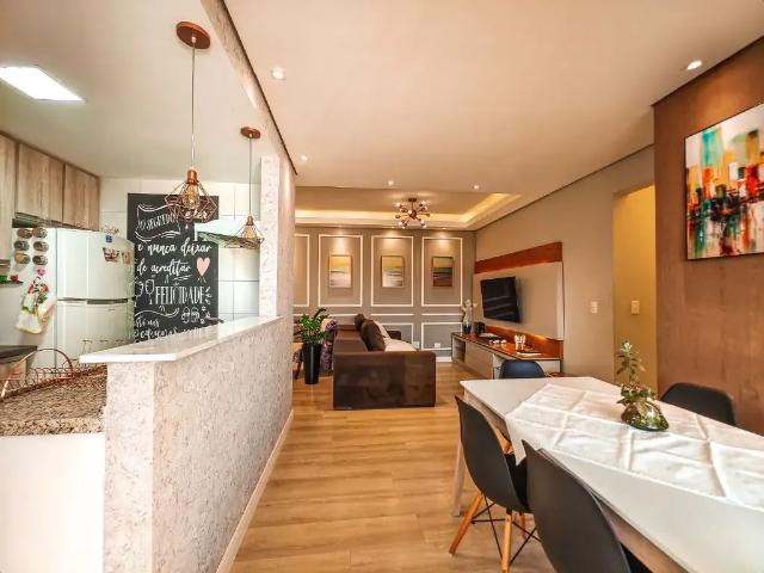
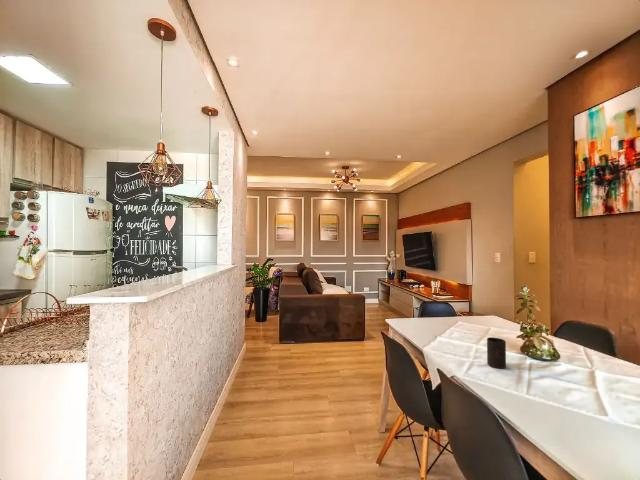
+ cup (496, 352)
